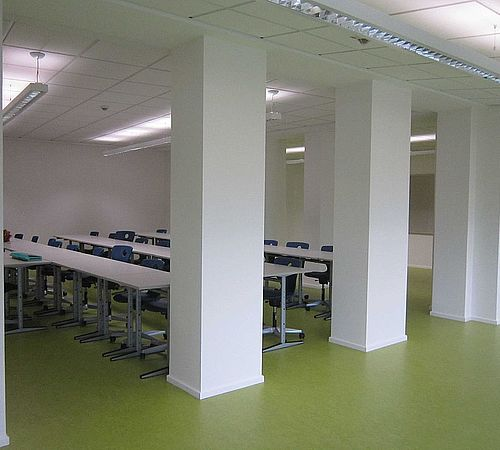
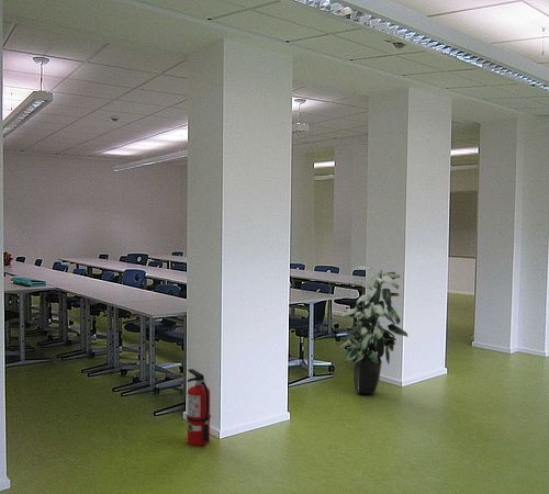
+ indoor plant (369, 328)
+ fire extinguisher (194, 407)
